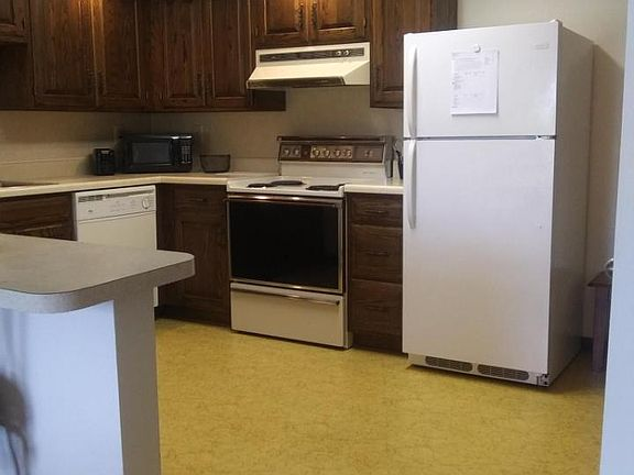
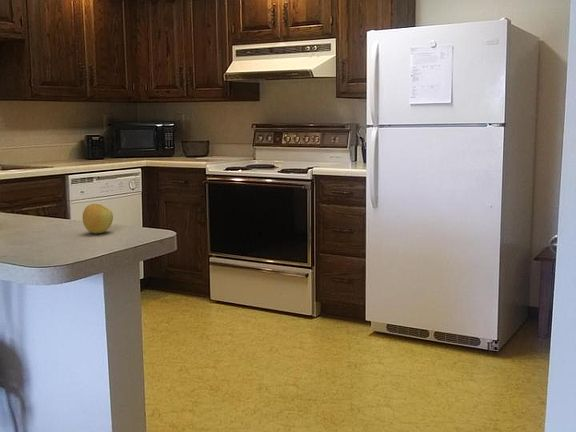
+ apple (97, 218)
